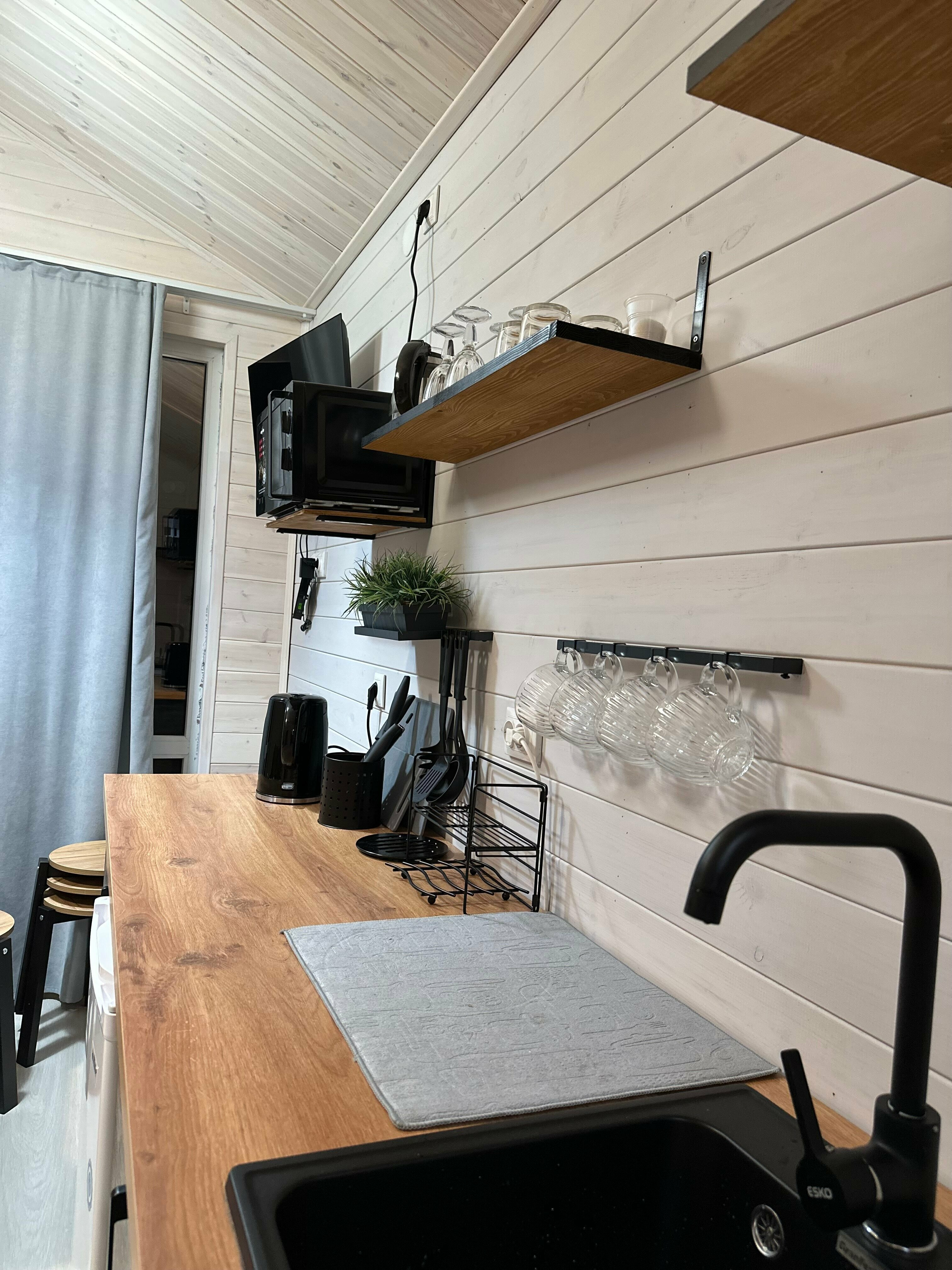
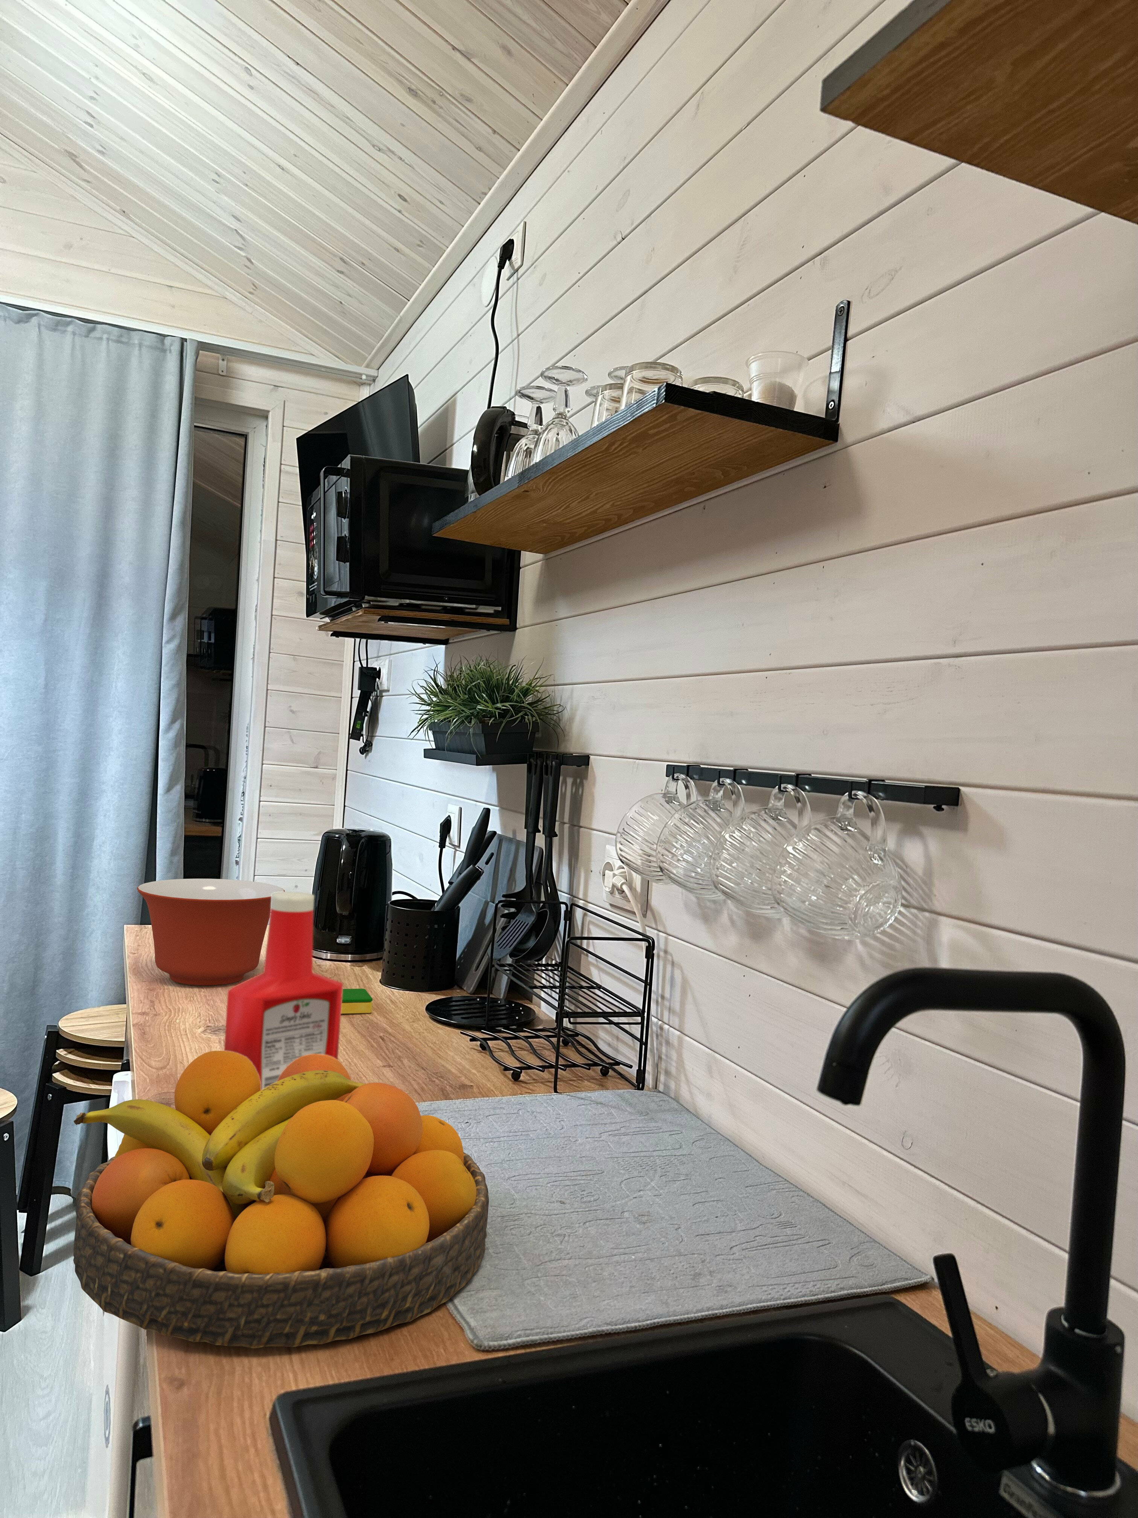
+ dish sponge (342, 1002)
+ fruit bowl (294, 1156)
+ mixing bowl (209, 932)
+ soap bottle (286, 998)
